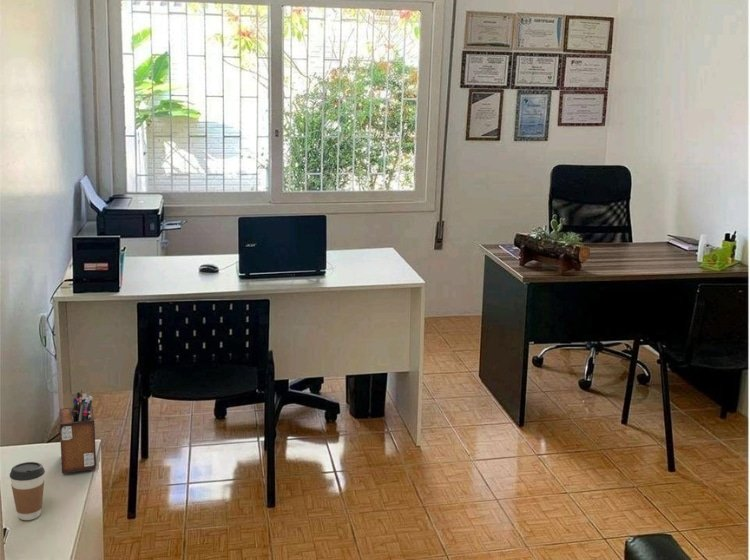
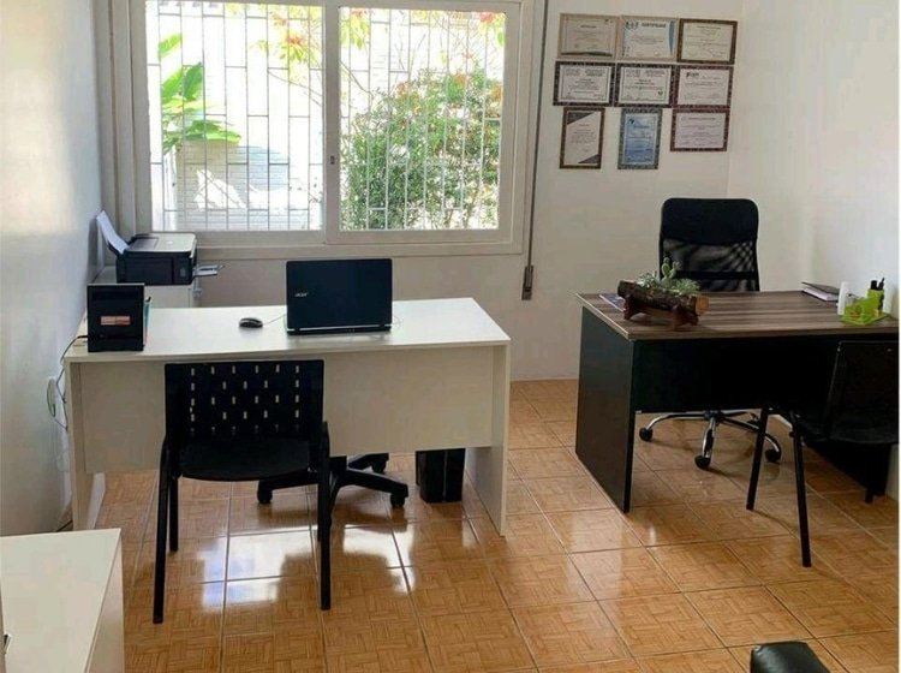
- desk organizer (77, 429)
- coffee cup (28, 491)
